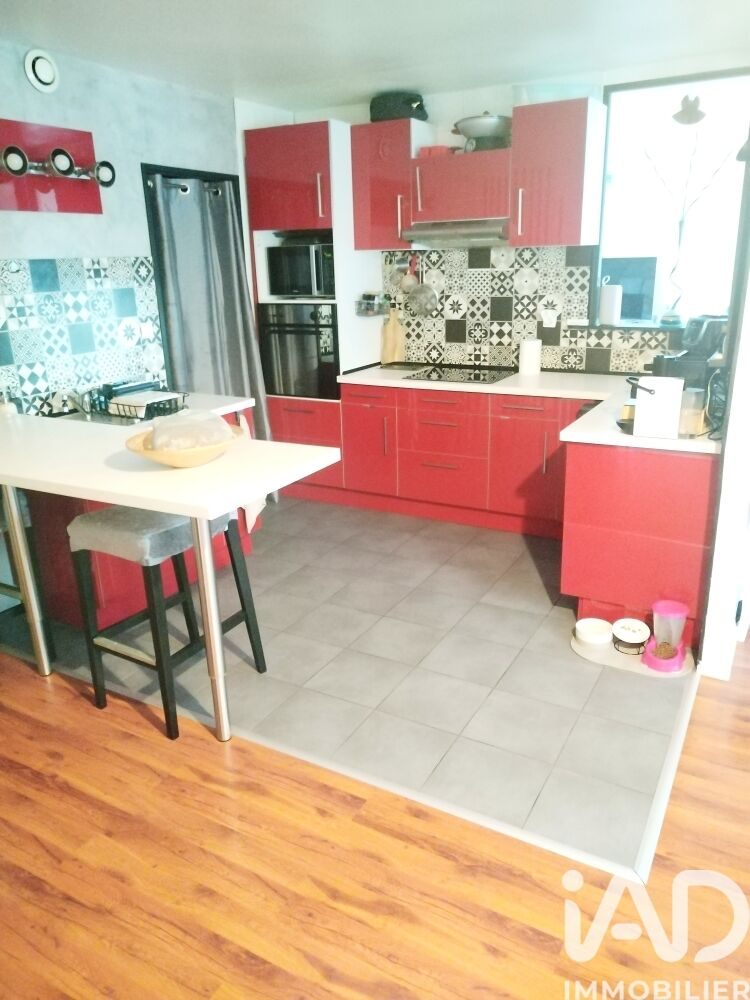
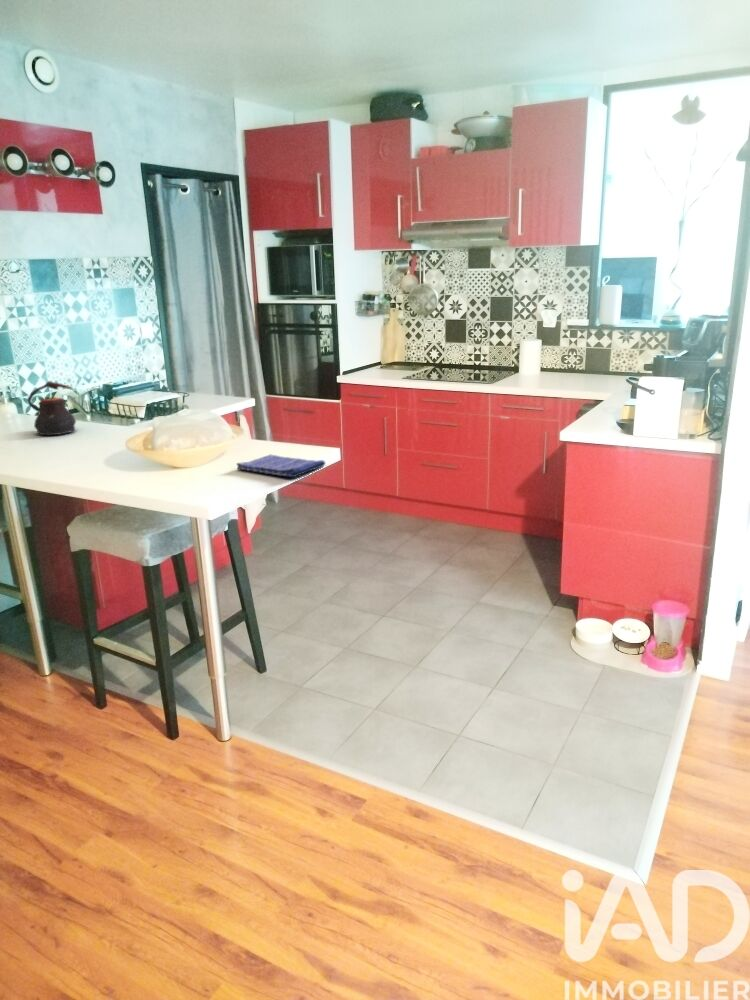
+ dish towel (281, 463)
+ teapot (51, 407)
